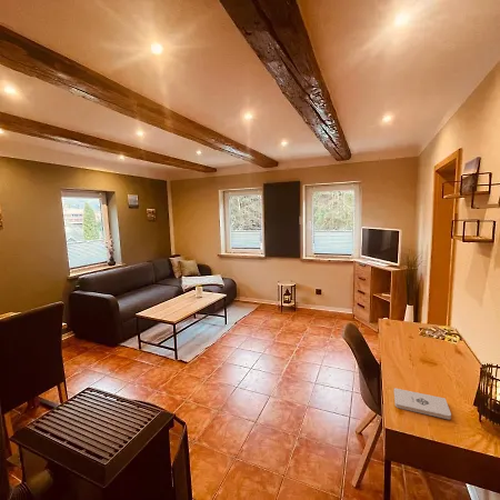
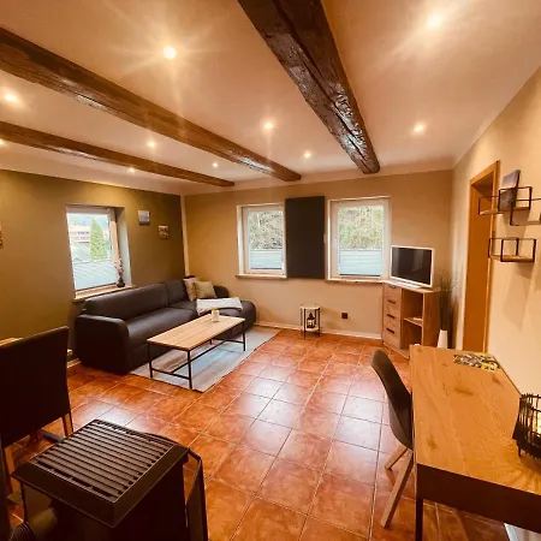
- notepad (420, 402)
